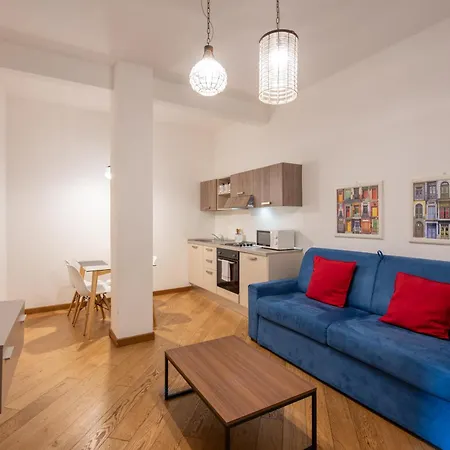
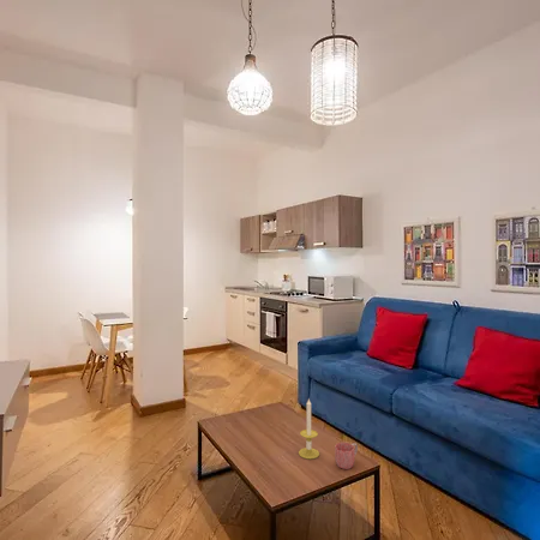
+ mug (347, 455)
+ candle (308, 425)
